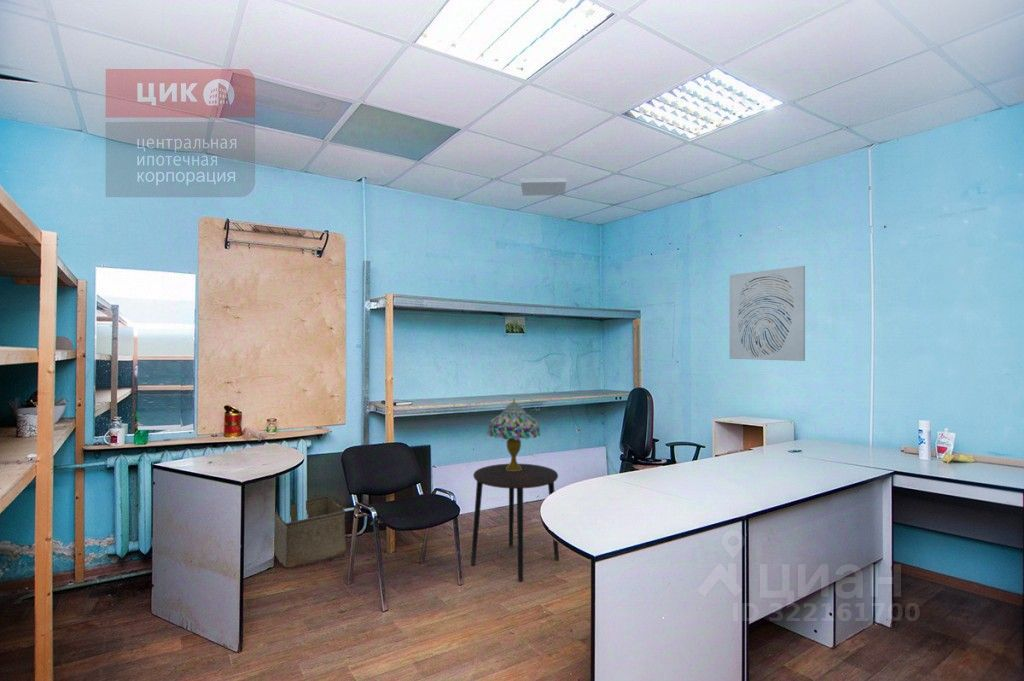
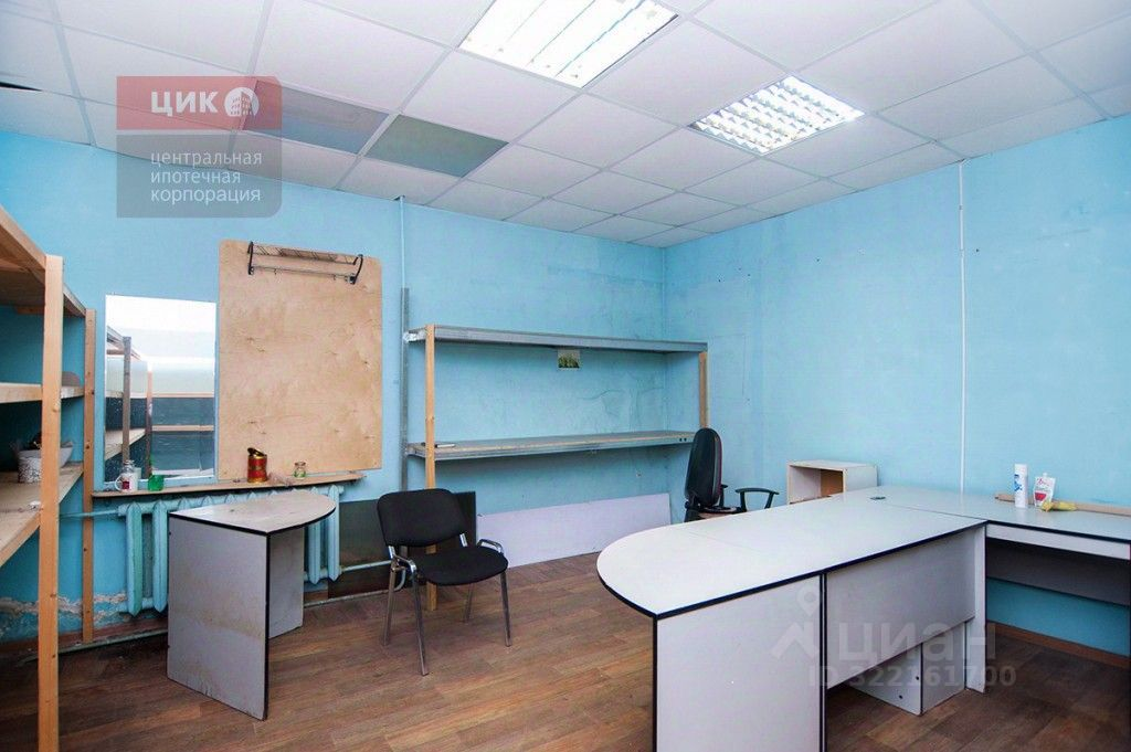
- table lamp (513, 433)
- wall art (764, 315)
- side table (517, 517)
- storage bin (308, 530)
- ceiling vent (543, 185)
